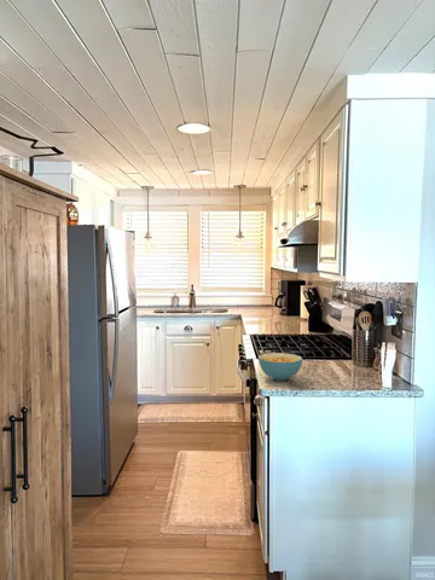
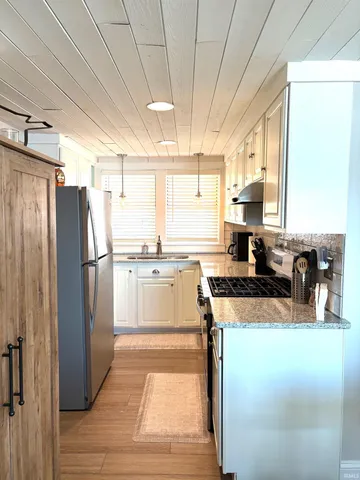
- cereal bowl (279, 367)
